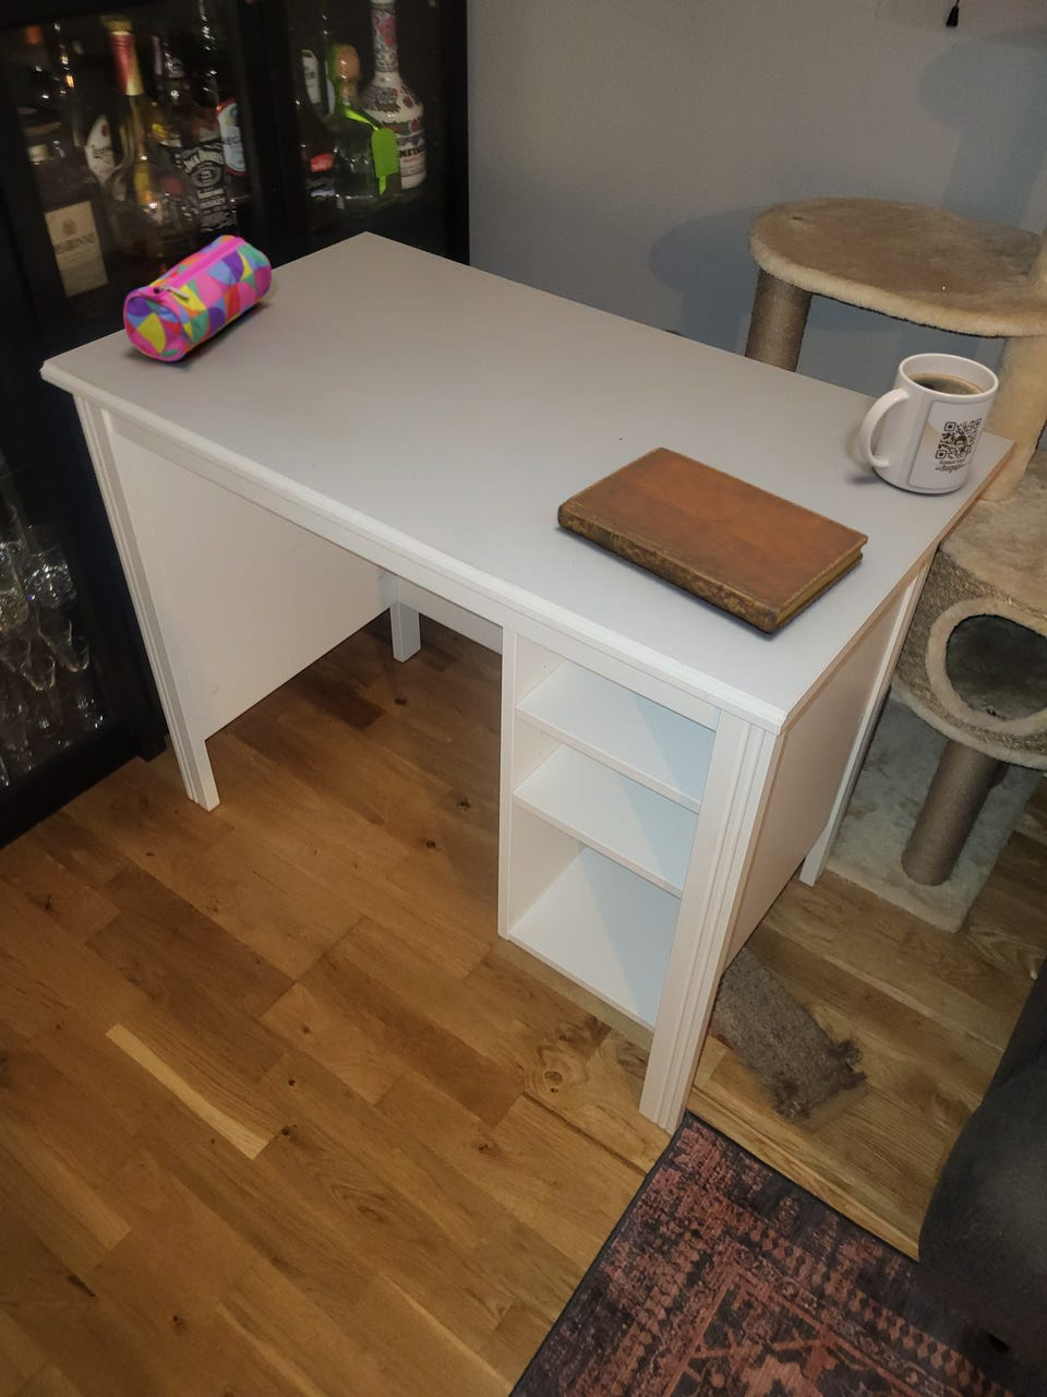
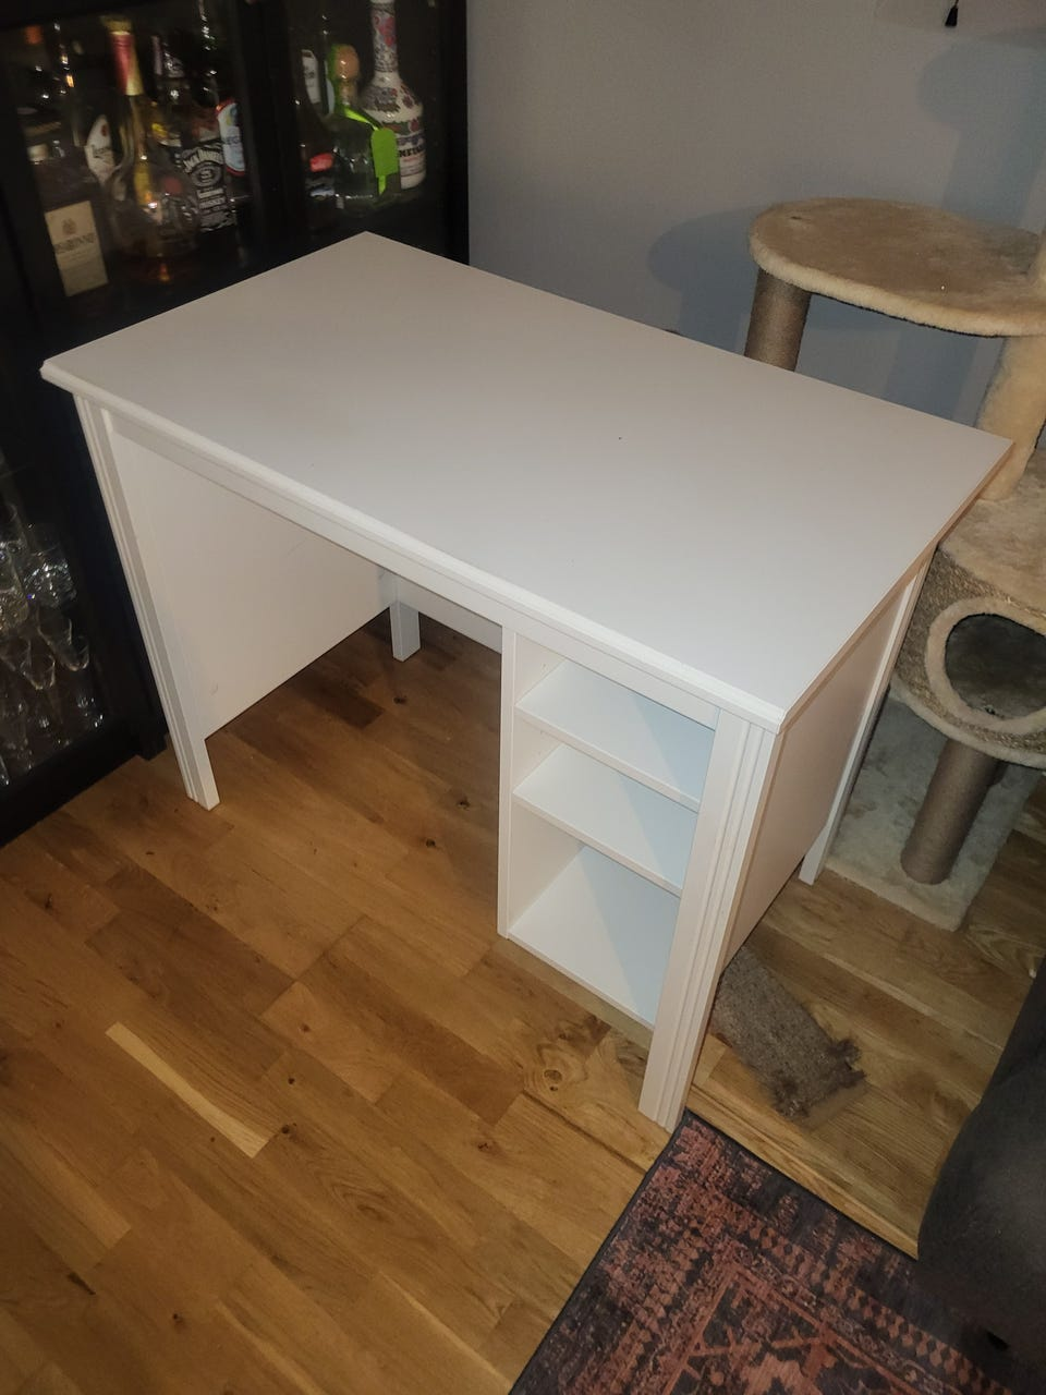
- mug (922, 422)
- pencil case (199, 295)
- notebook (710, 530)
